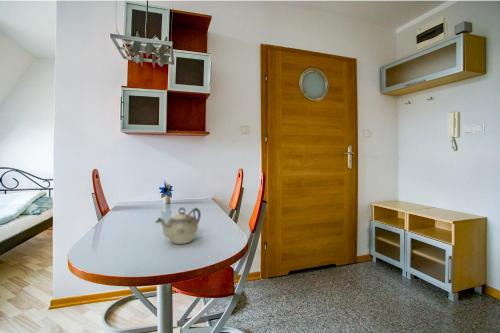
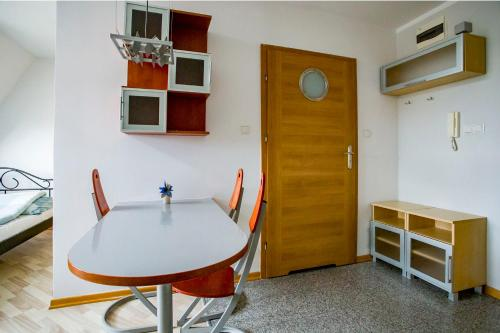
- teapot (179, 224)
